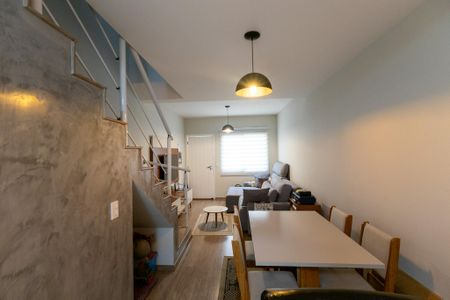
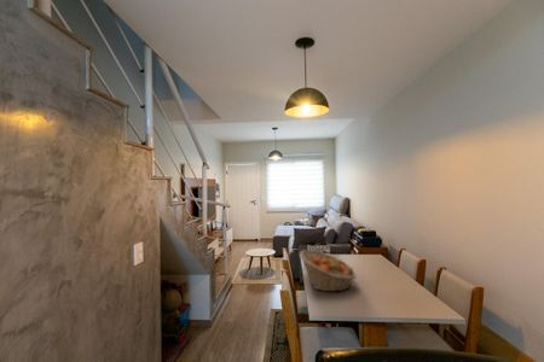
+ fruit basket (326, 268)
